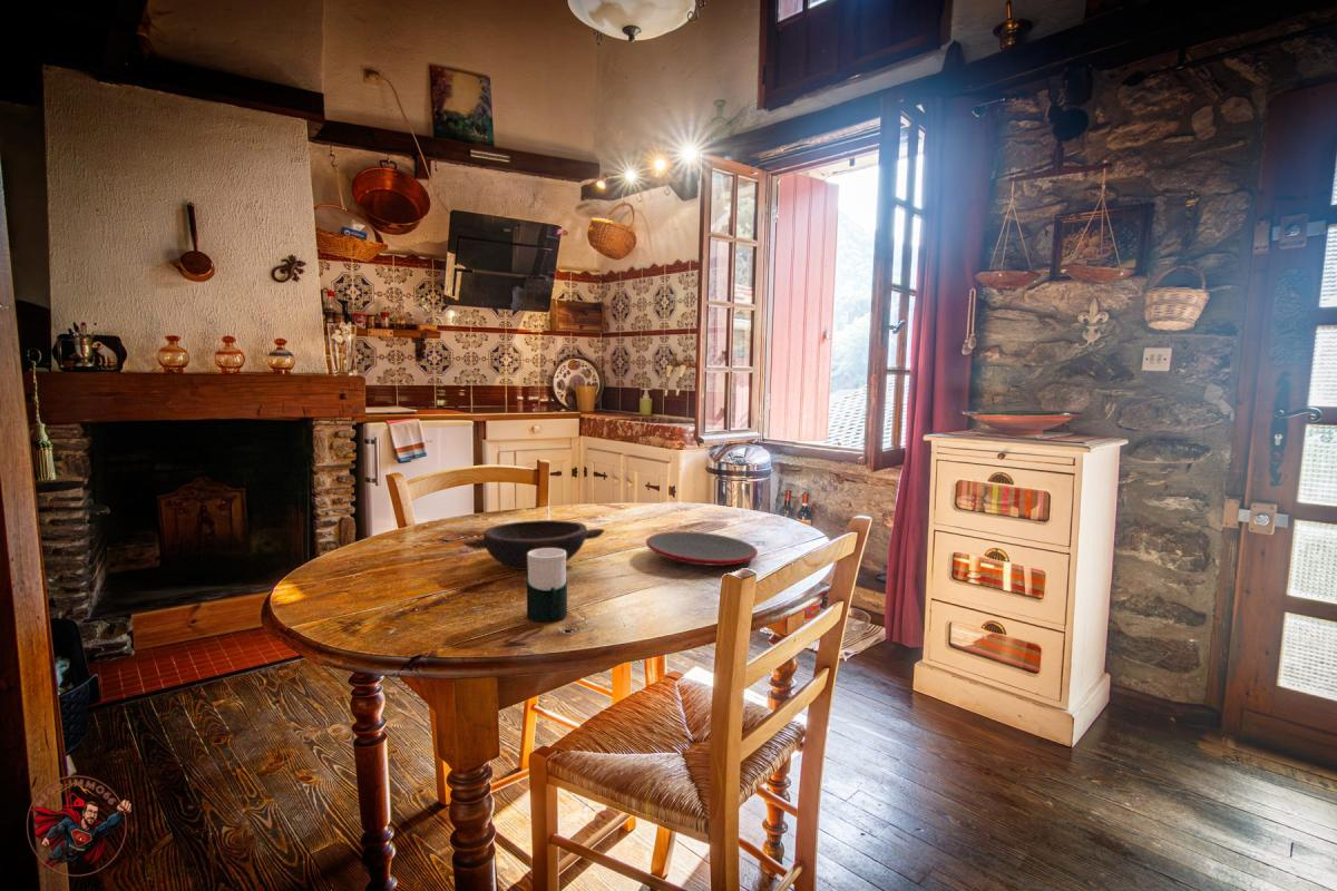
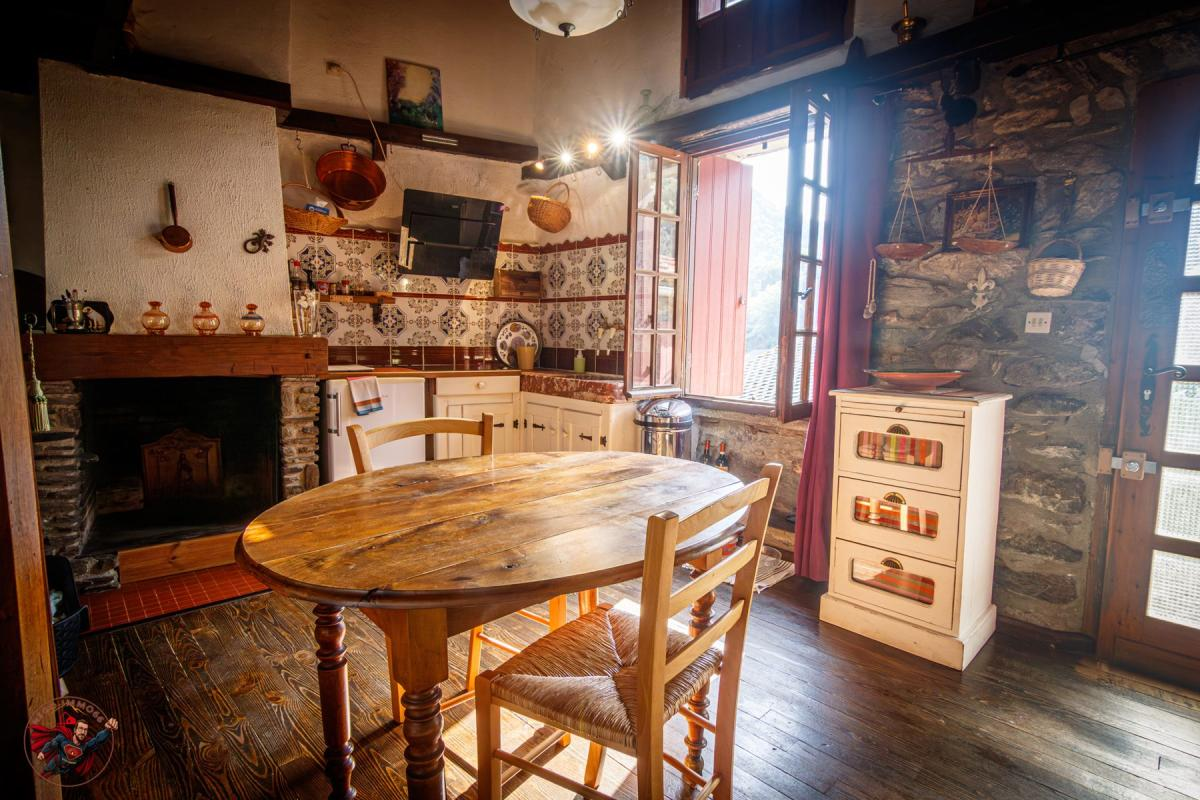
- plate (701, 549)
- cup (548, 586)
- bowl (536, 546)
